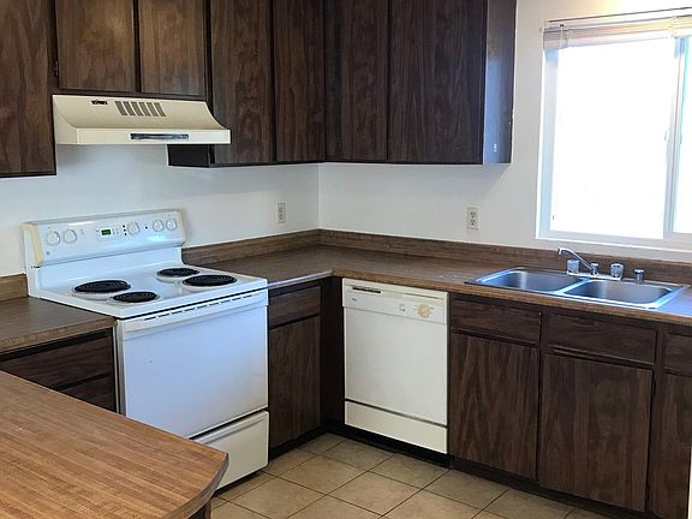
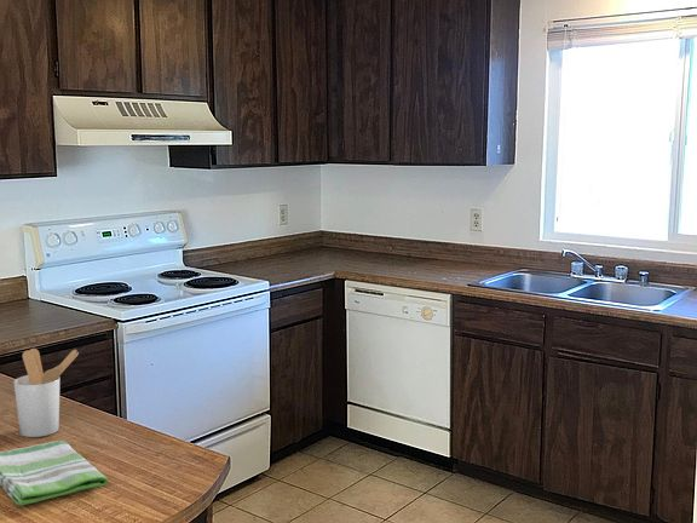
+ dish towel (45, 469)
+ utensil holder (48, 390)
